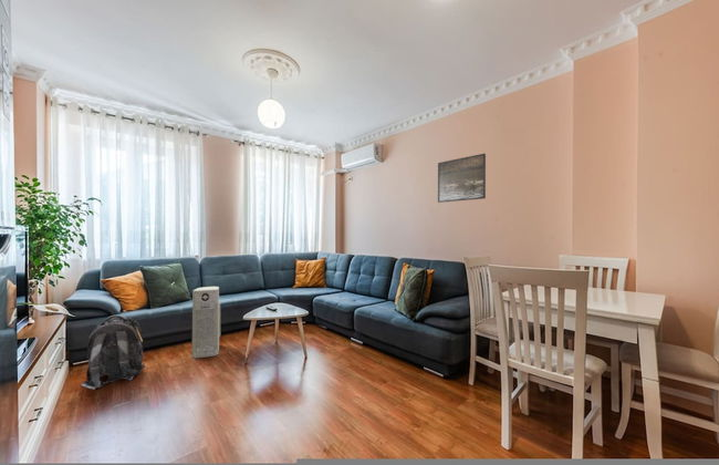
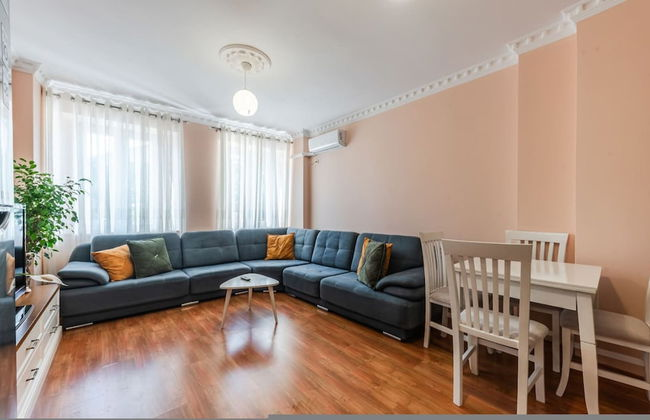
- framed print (459, 179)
- backpack (114, 347)
- air purifier (207, 319)
